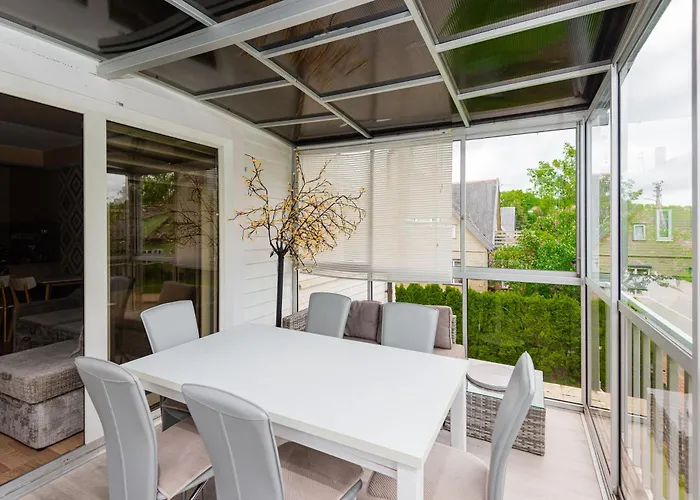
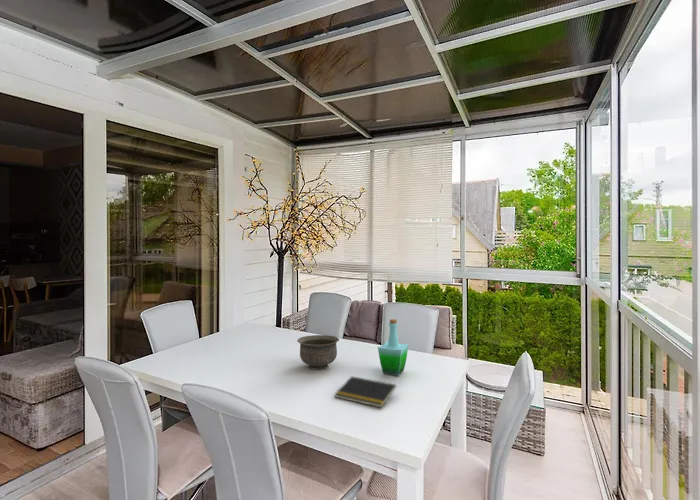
+ bottle (393, 346)
+ bowl (318, 352)
+ notepad (365, 390)
